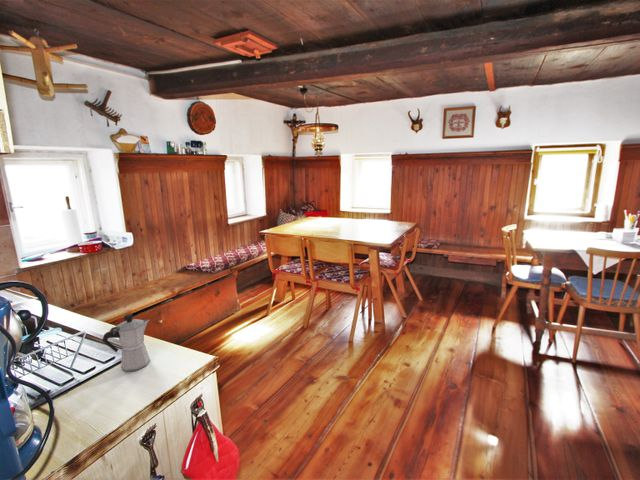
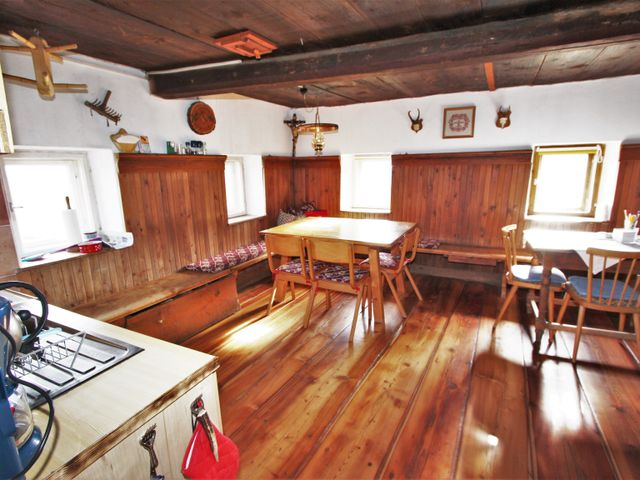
- coffee maker (128, 341)
